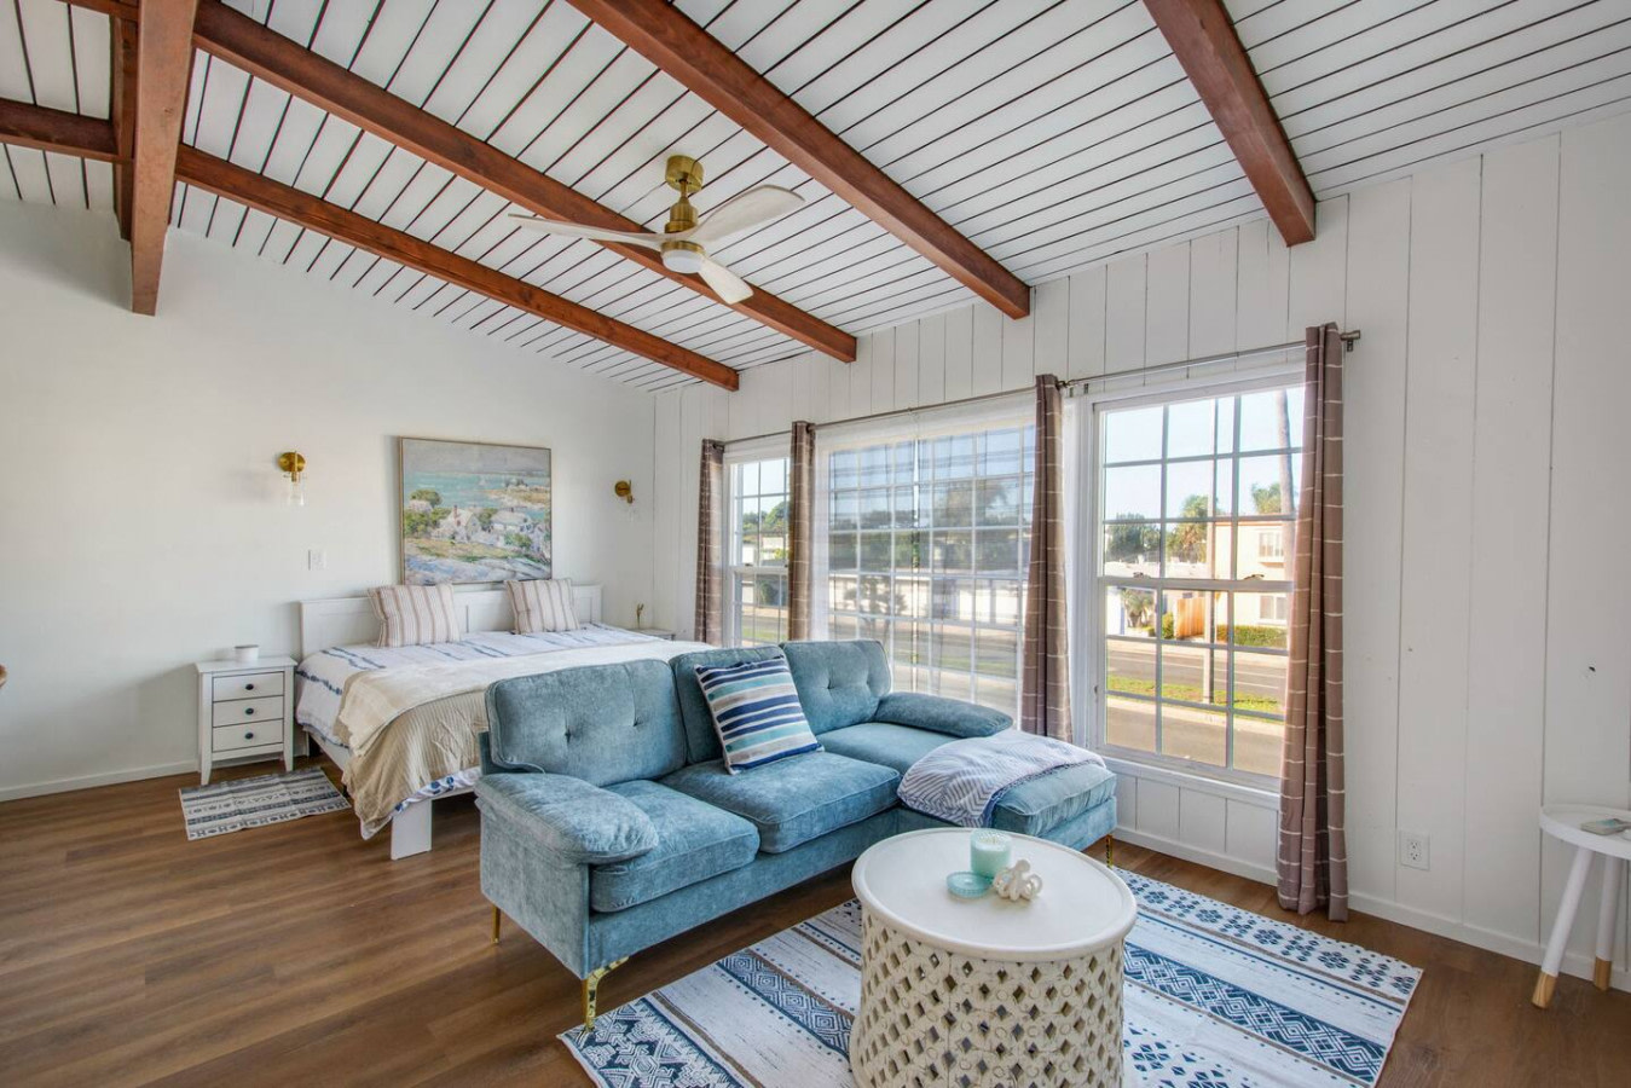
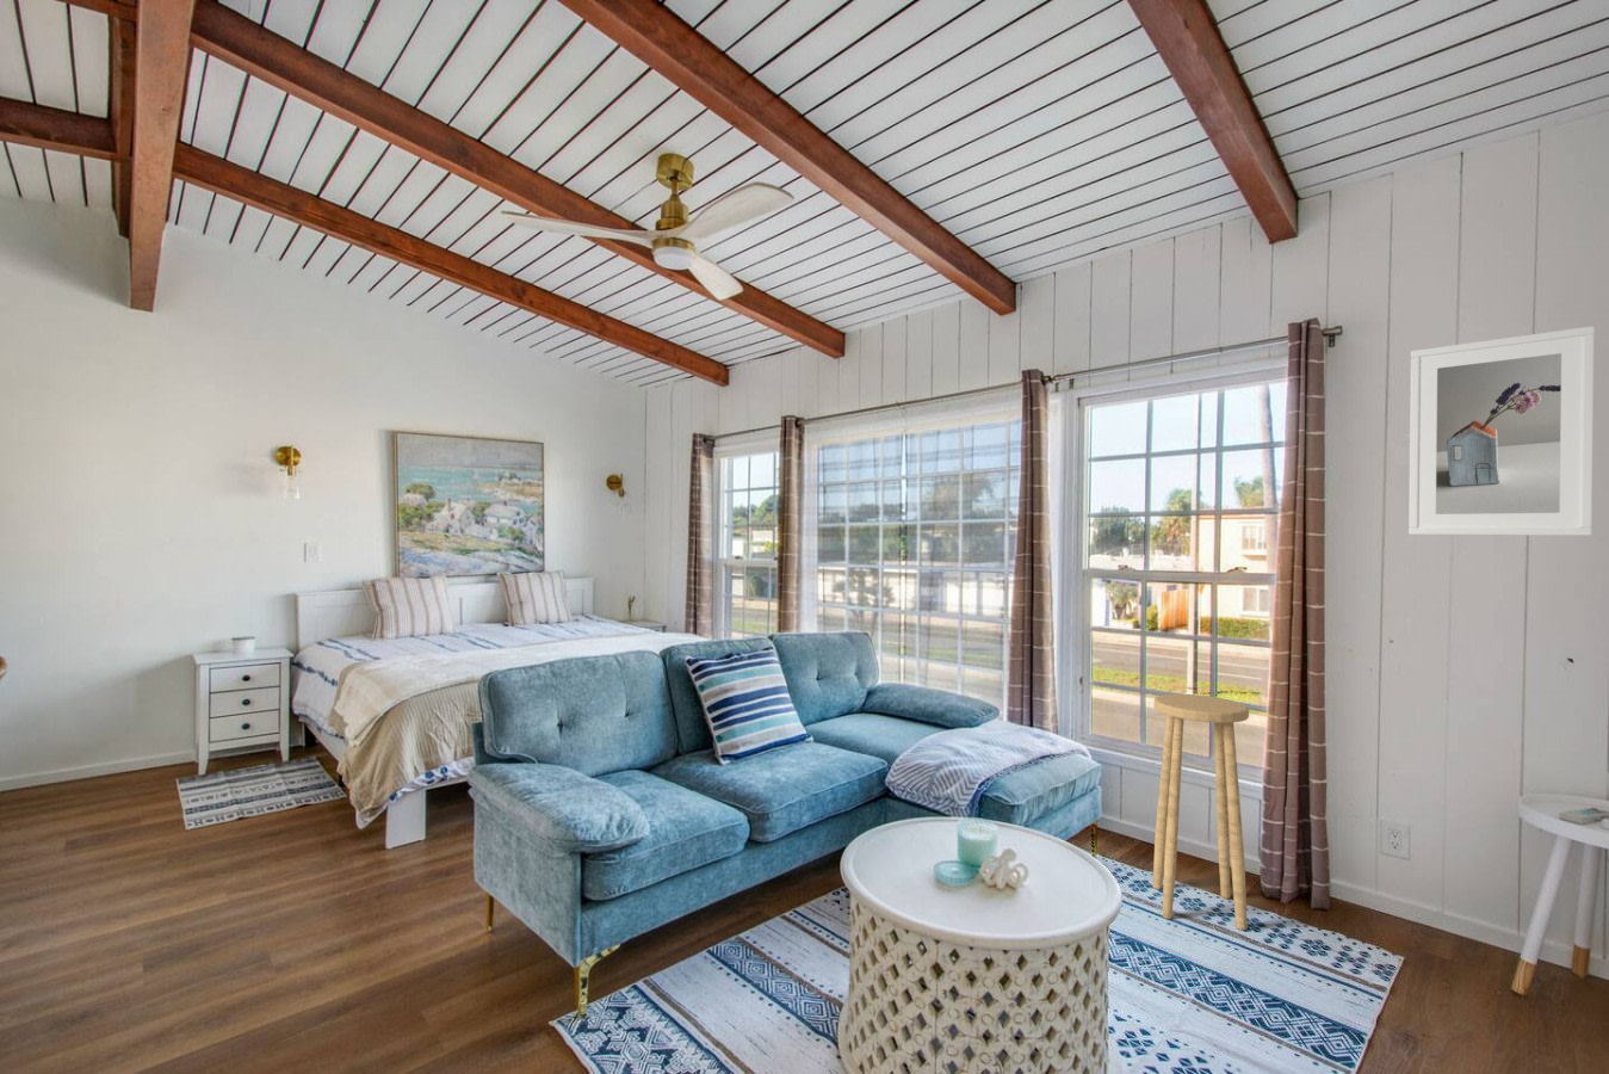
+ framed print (1495, 436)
+ stool (1216, 804)
